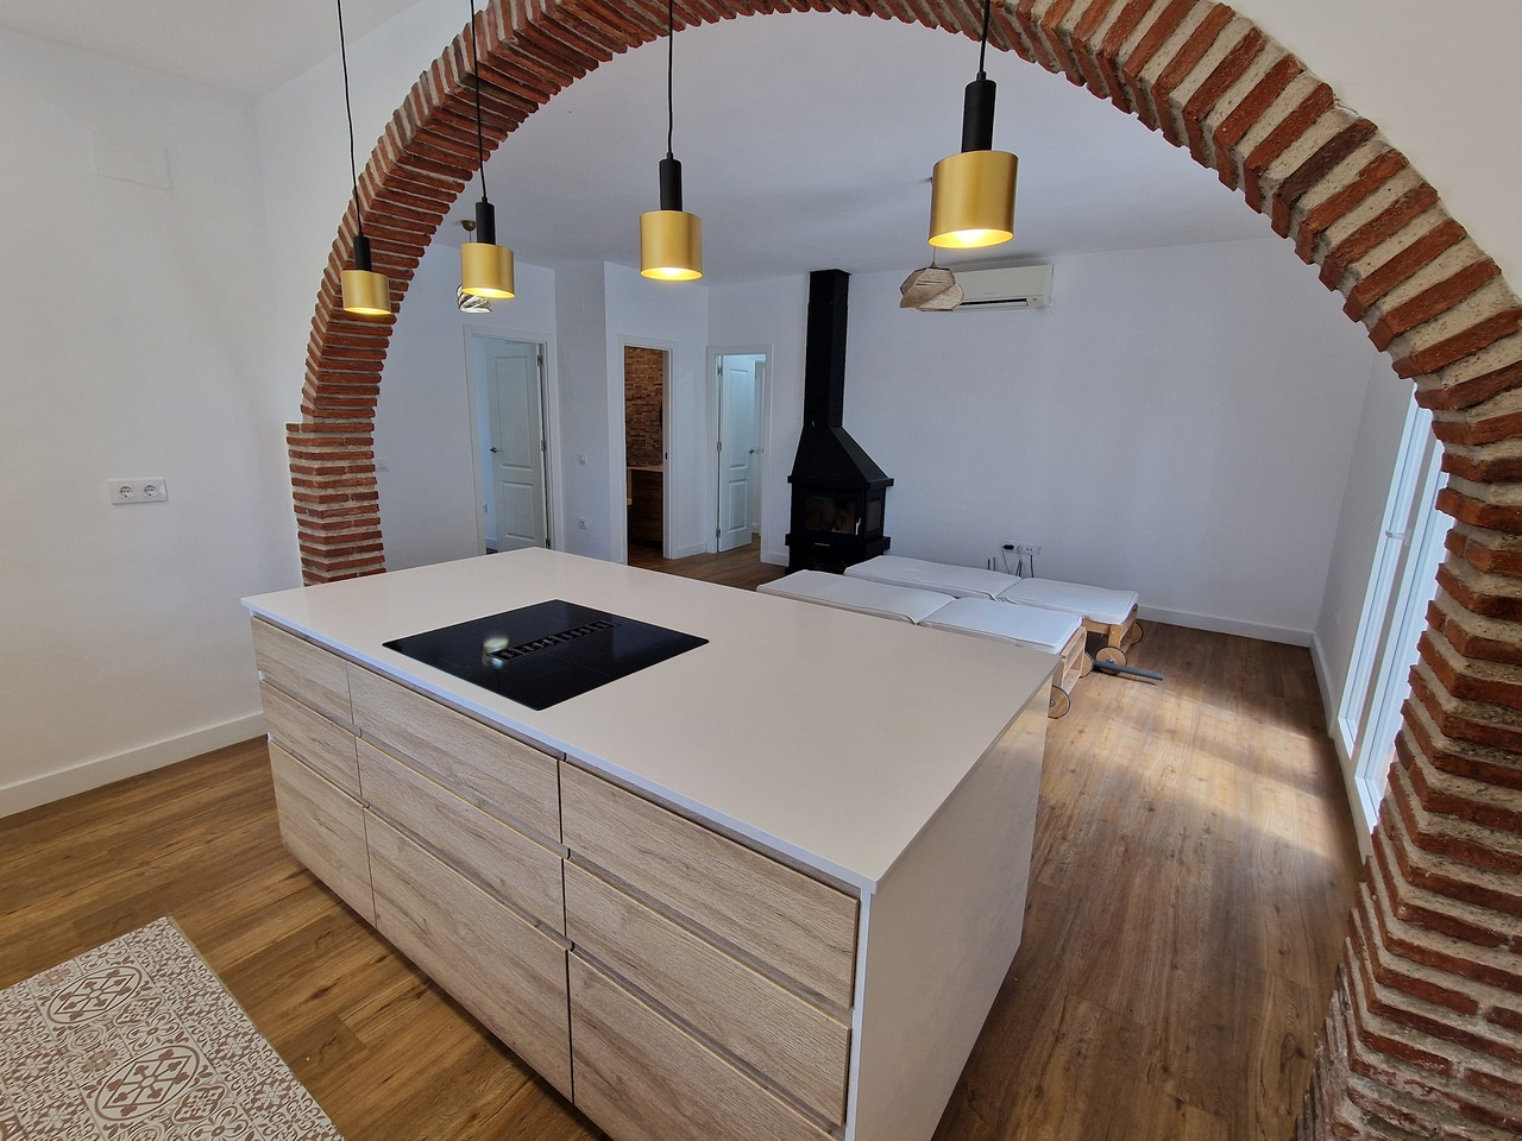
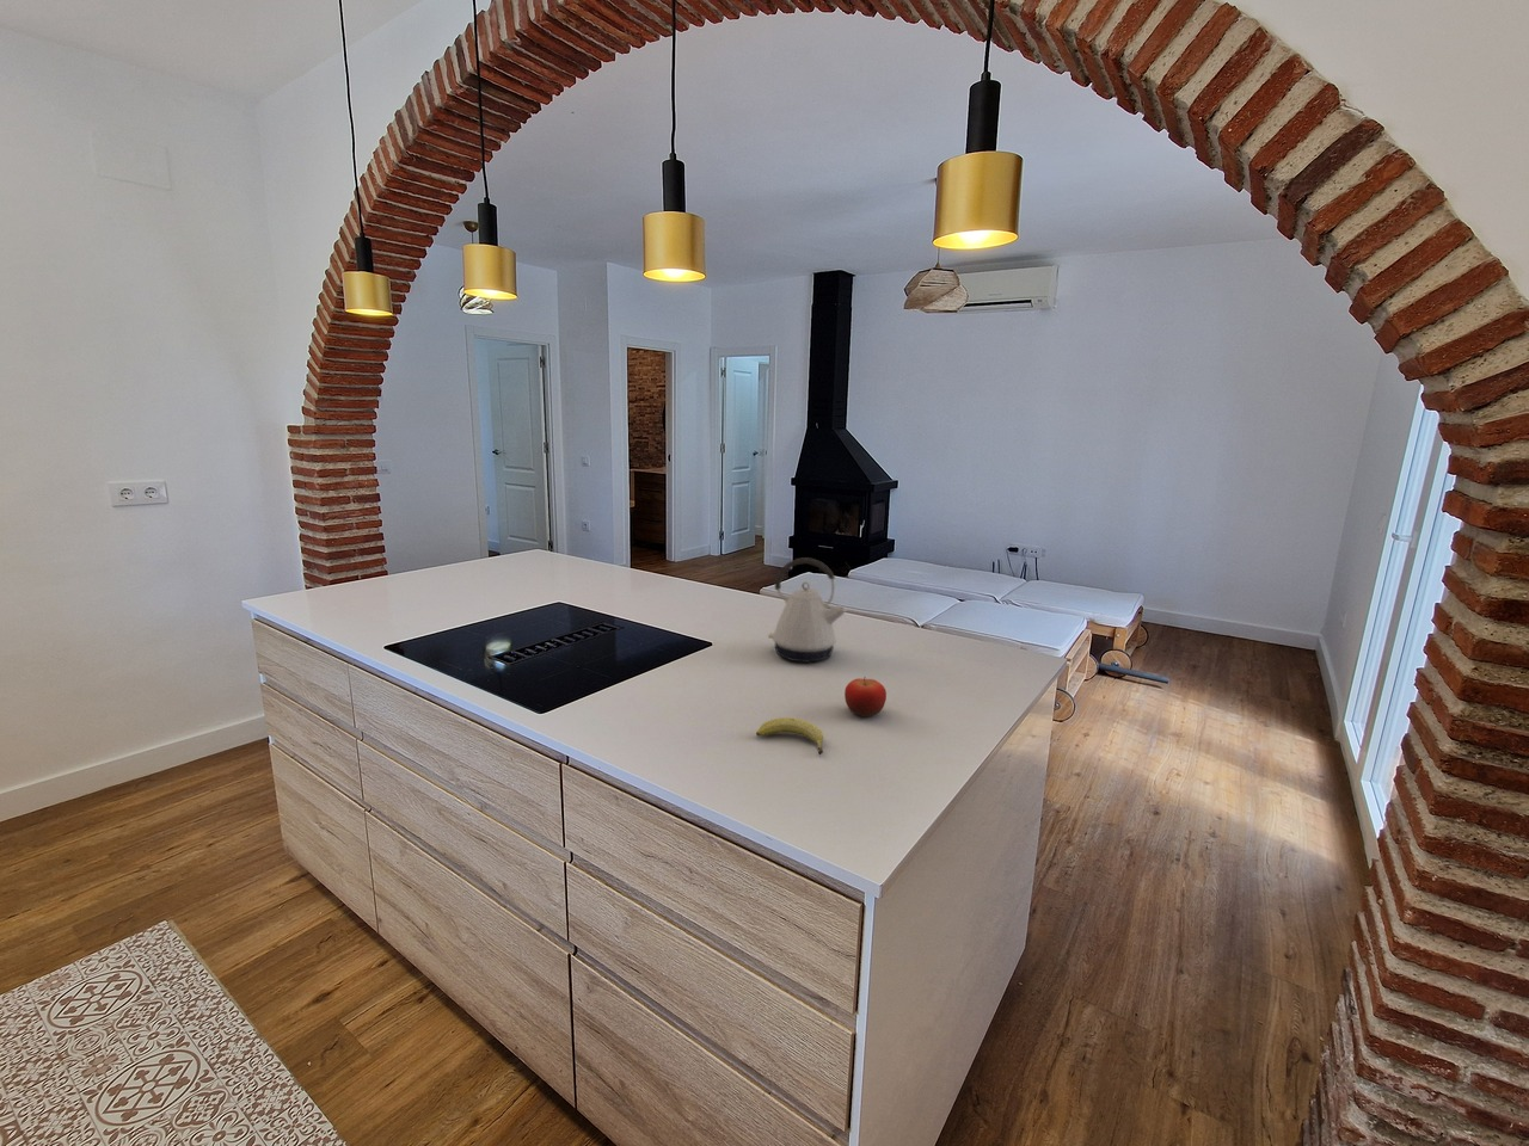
+ fruit (864, 693)
+ kettle (808, 607)
+ fruit (795, 732)
